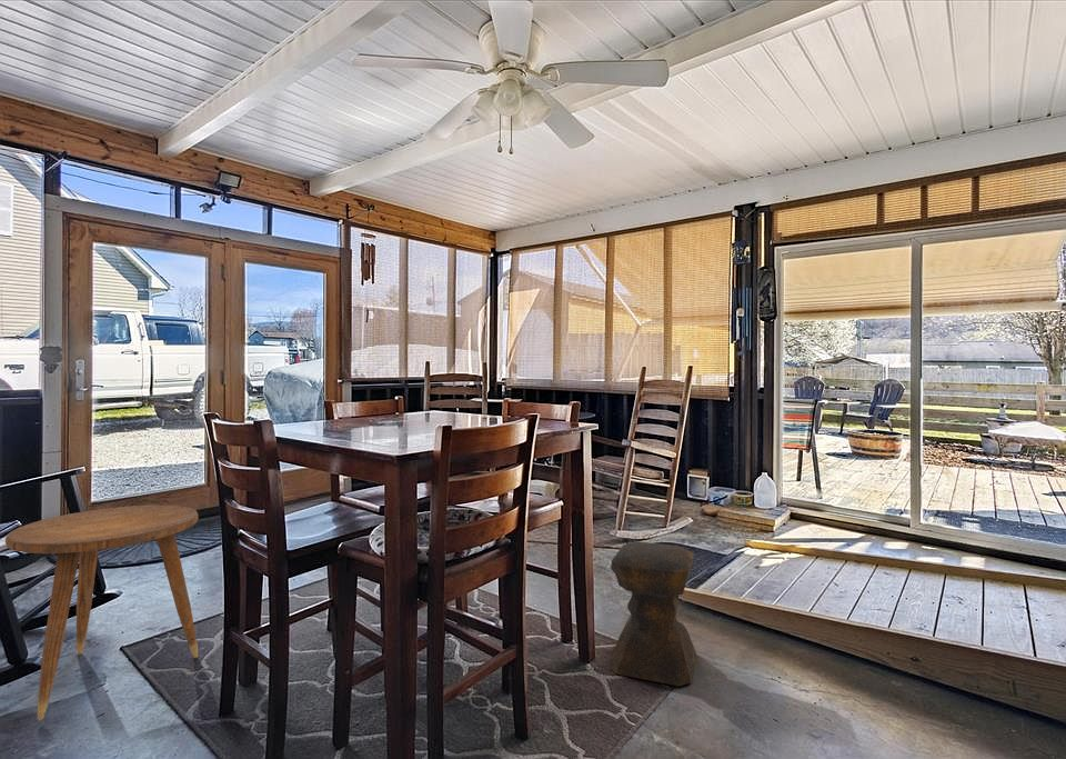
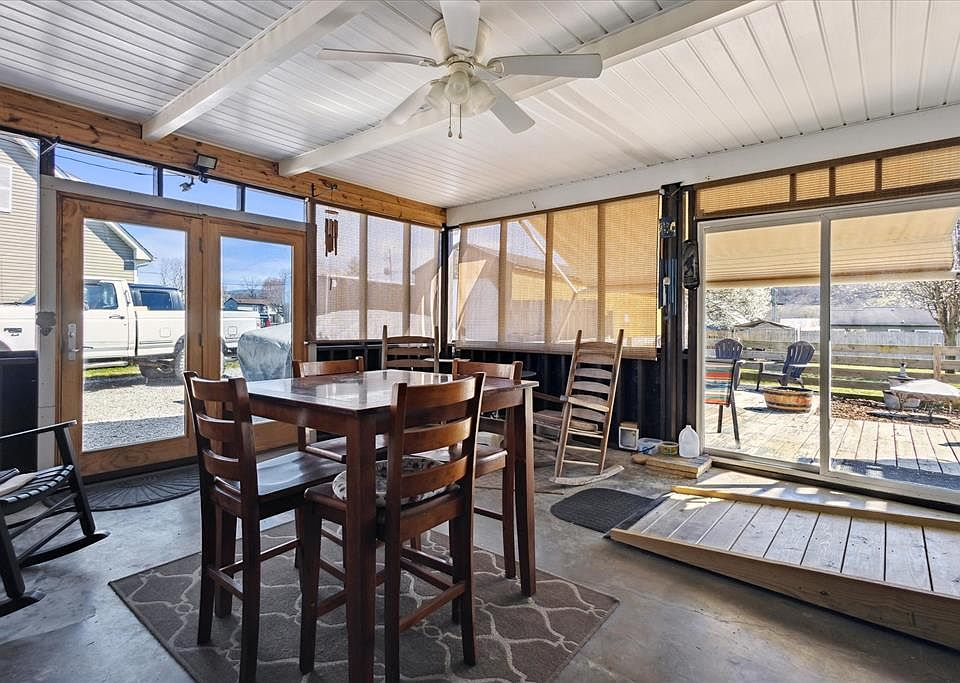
- side table (92, 593)
- stool (653, 606)
